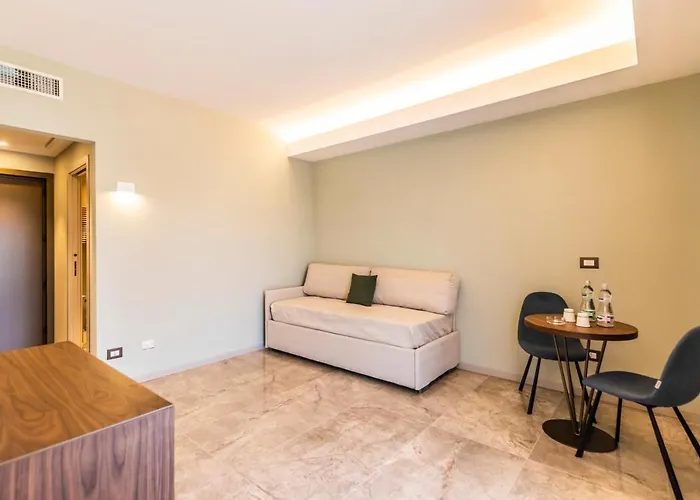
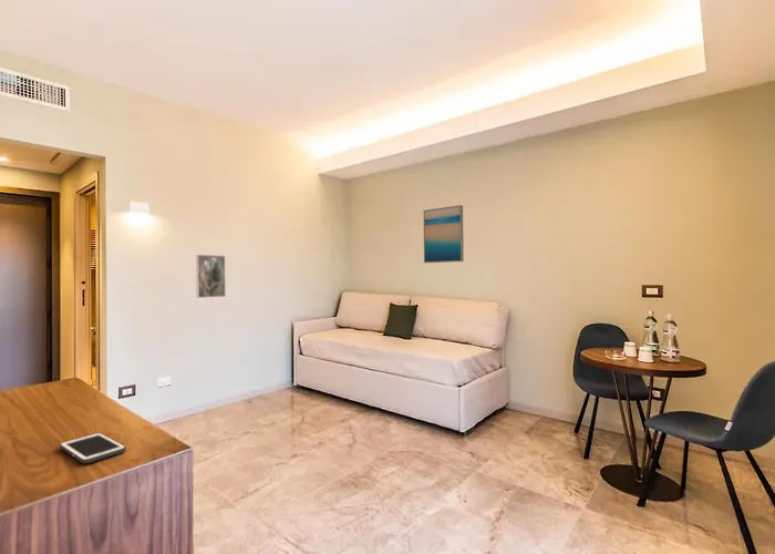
+ cell phone (92, 447)
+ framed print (210, 276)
+ wall art (442, 235)
